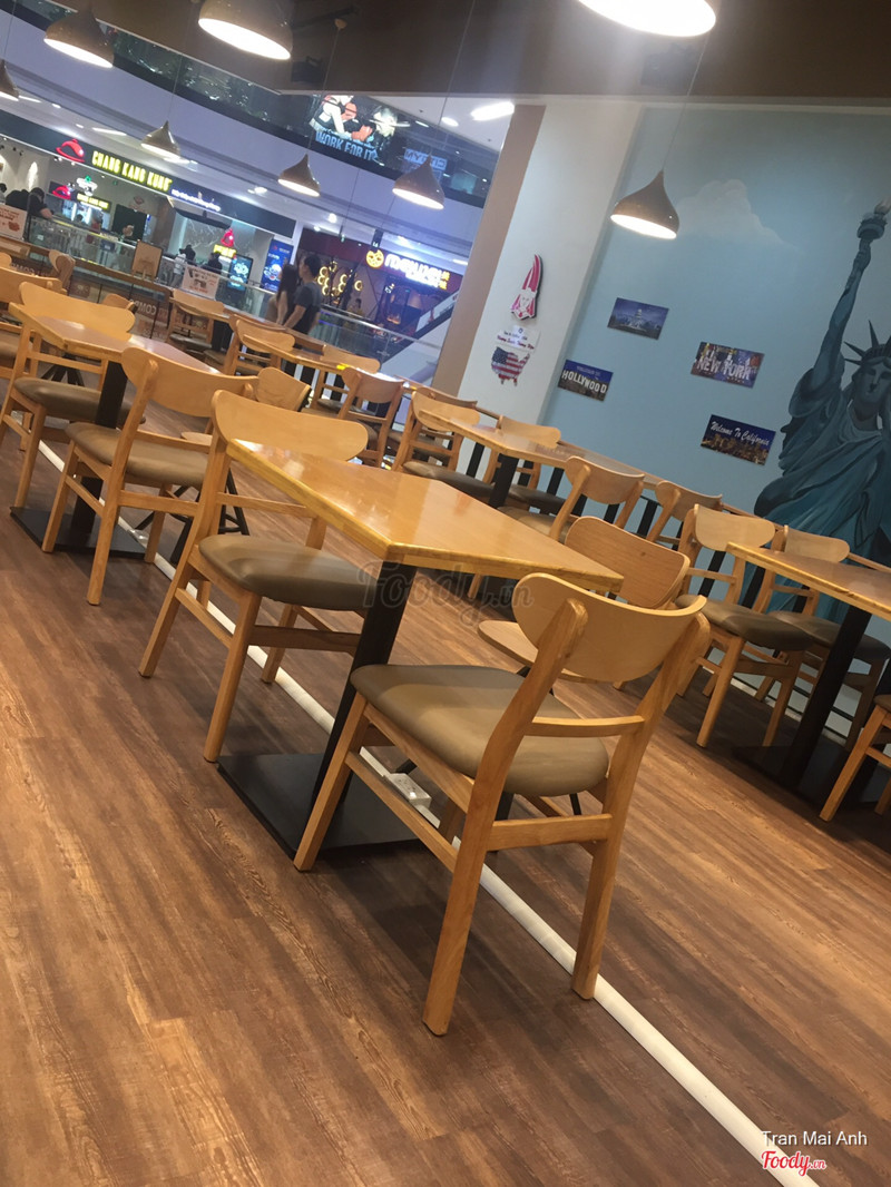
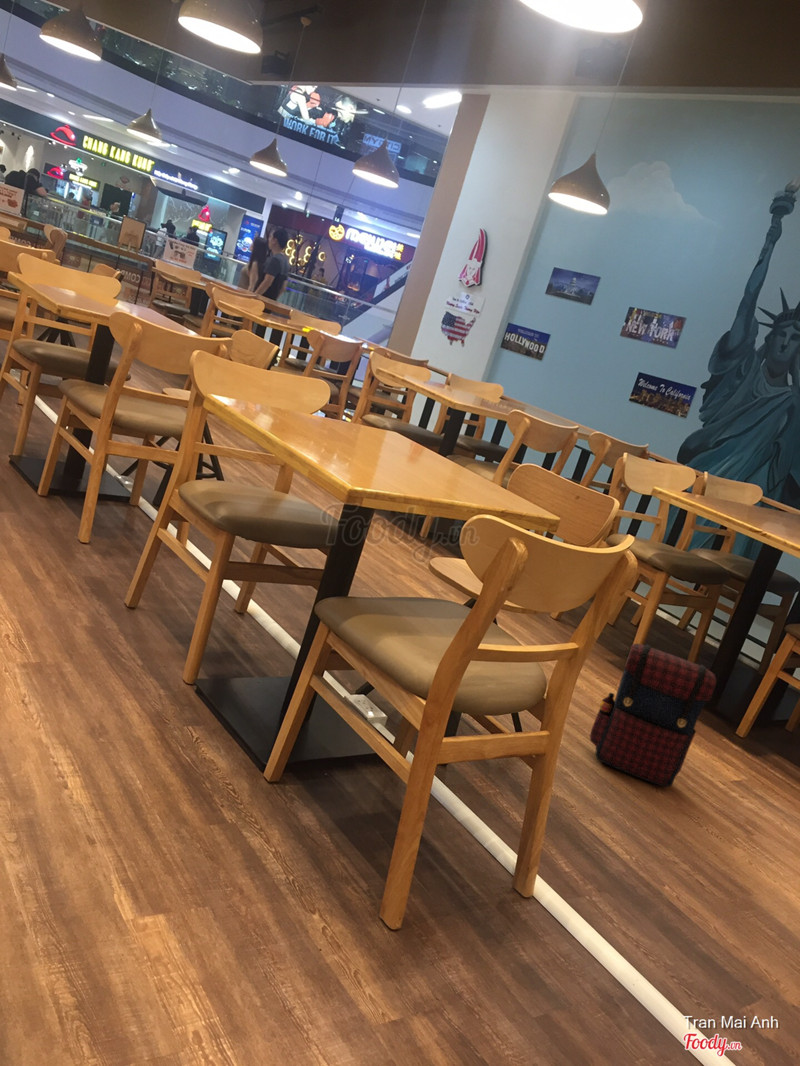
+ satchel (649, 709)
